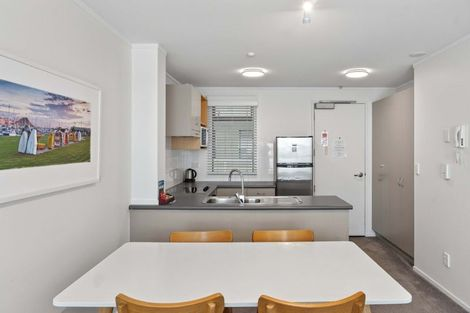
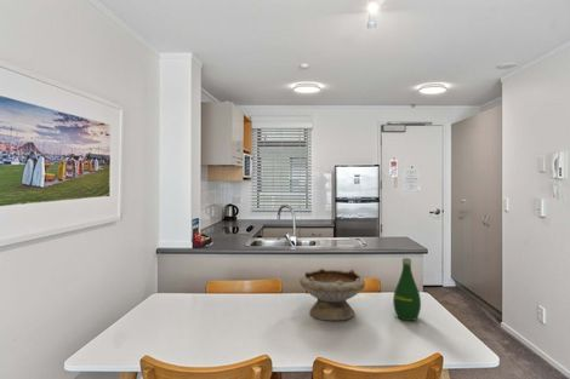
+ bottle (406, 287)
+ bowl (331, 293)
